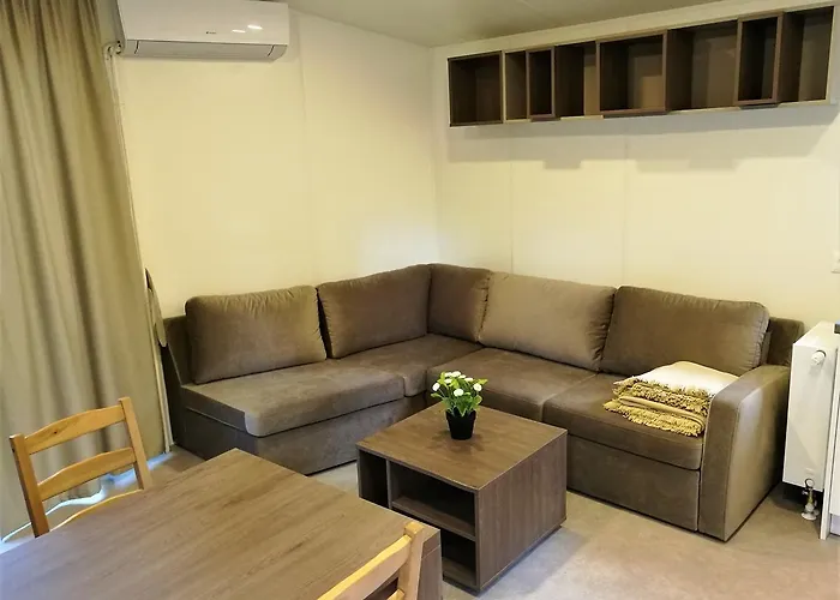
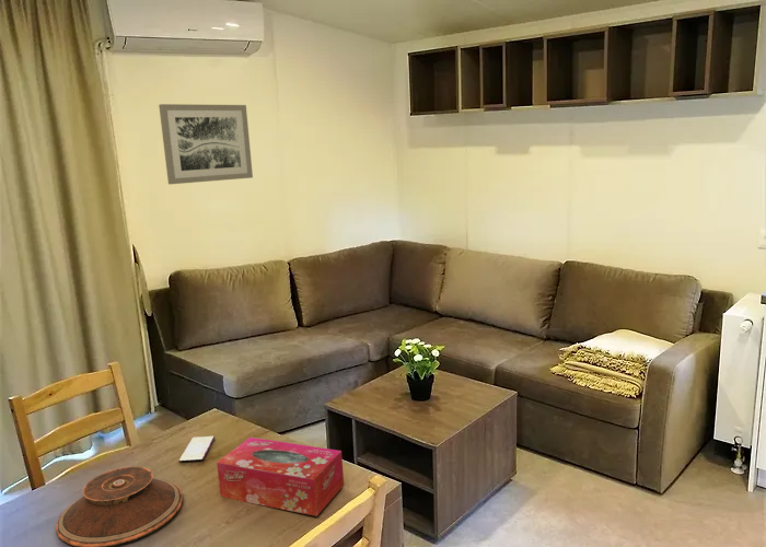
+ wall art (208, 142)
+ plate (119, 497)
+ smartphone (197, 449)
+ tissue box (280, 474)
